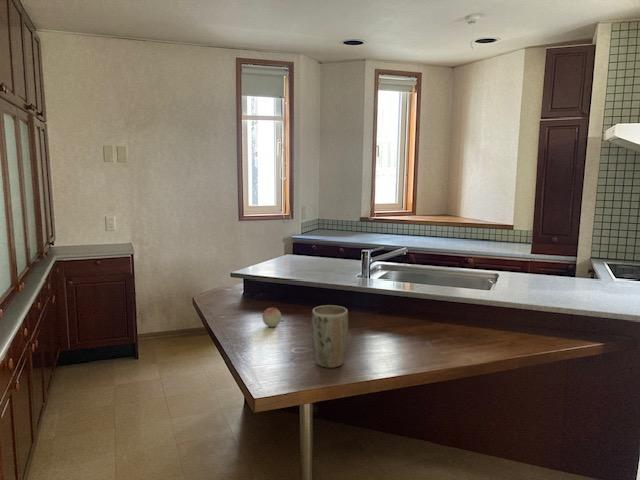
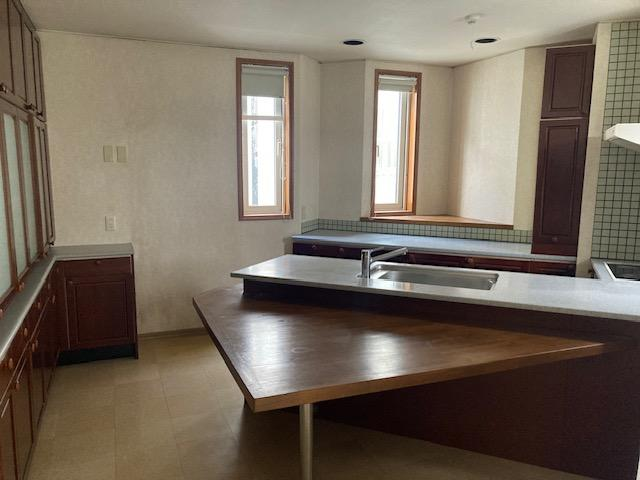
- plant pot (329, 336)
- fruit (272, 317)
